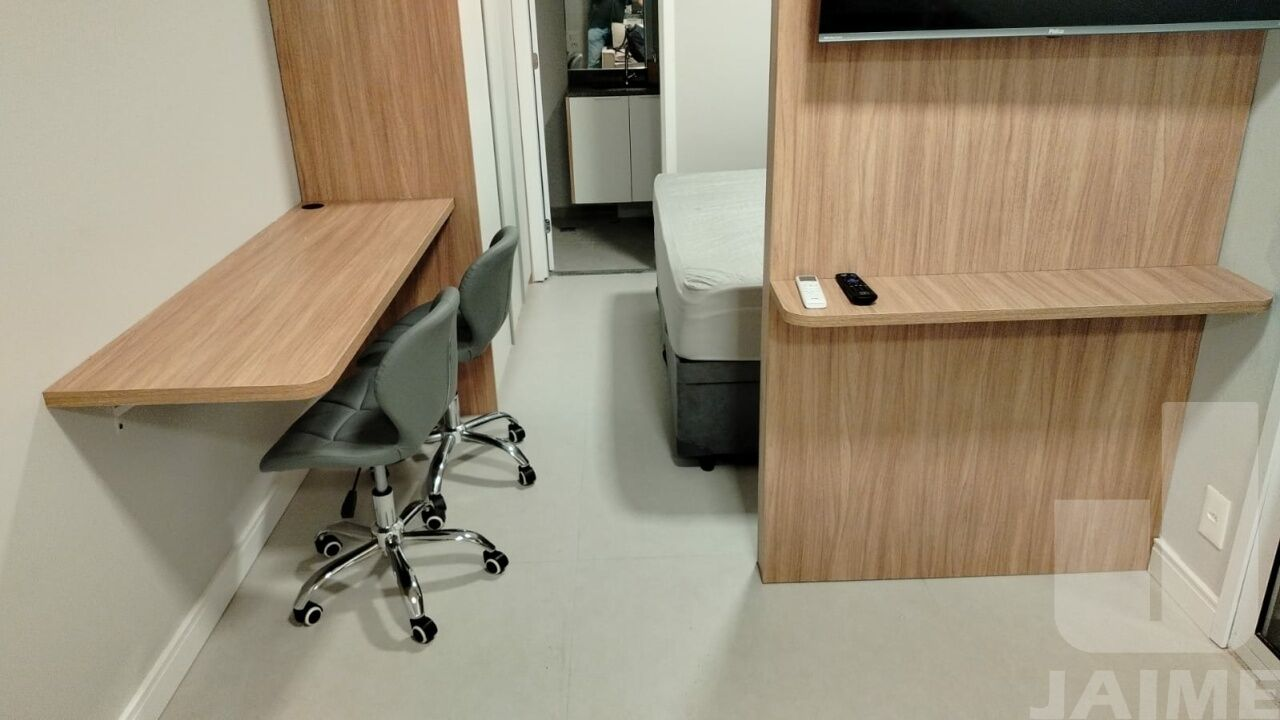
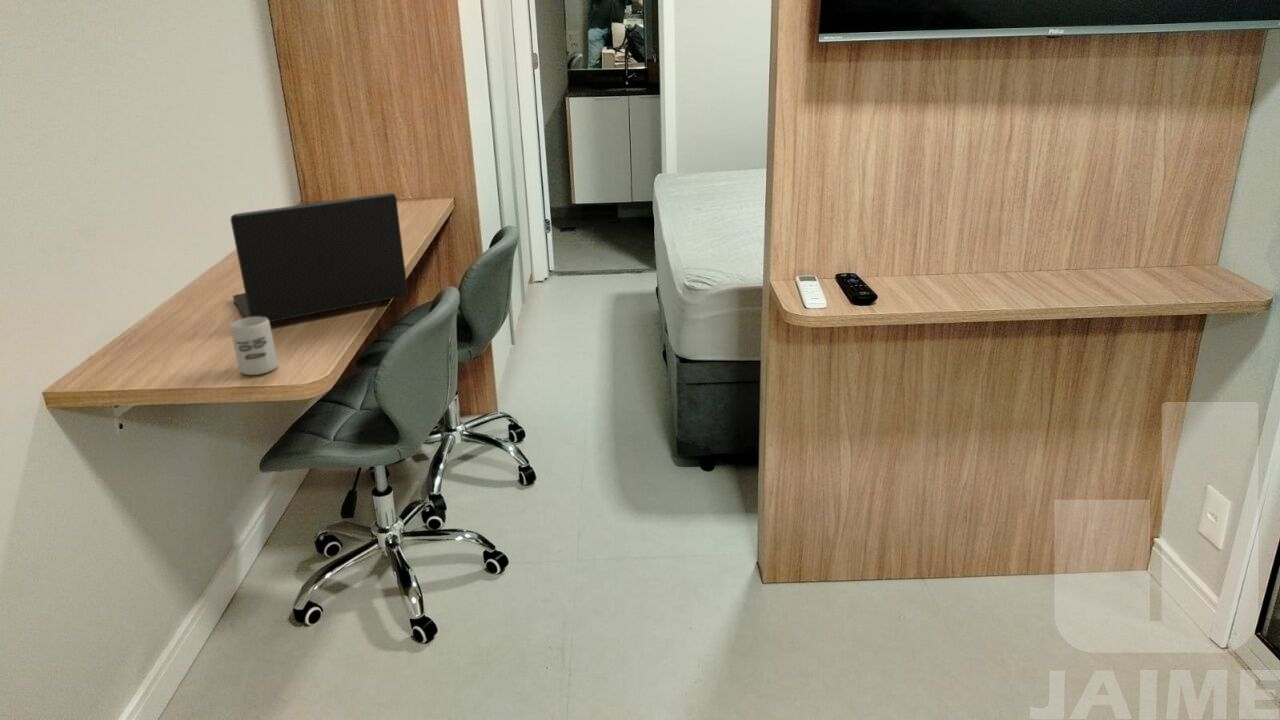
+ laptop (312, 249)
+ cup (254, 346)
